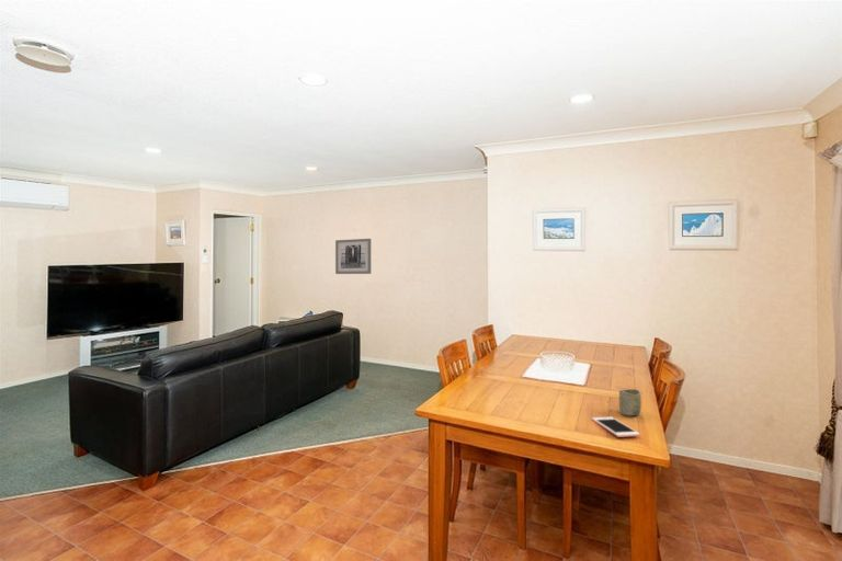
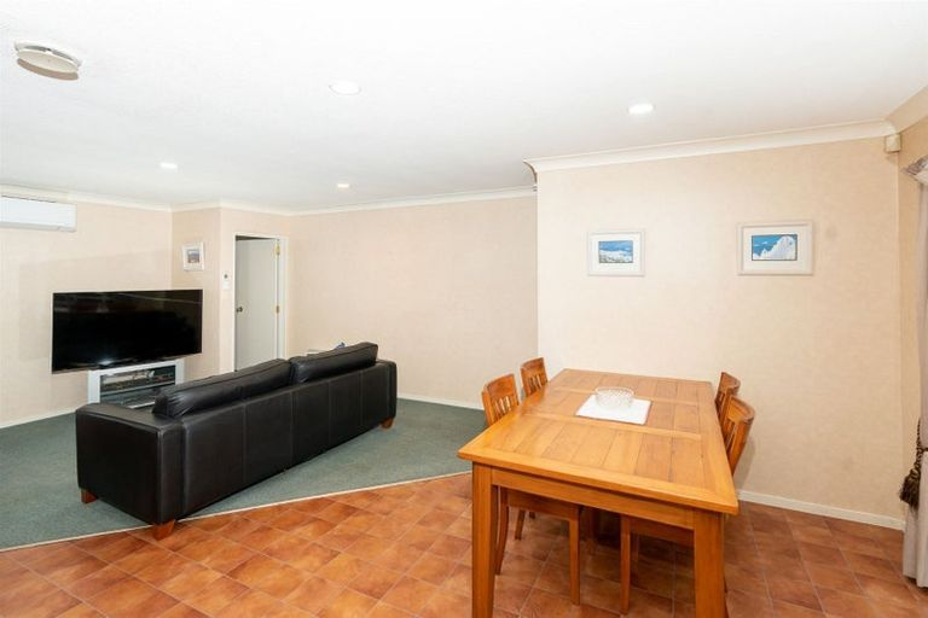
- cup (629, 402)
- wall art (352, 256)
- cell phone (614, 426)
